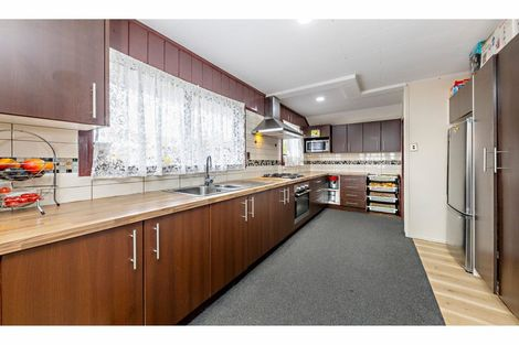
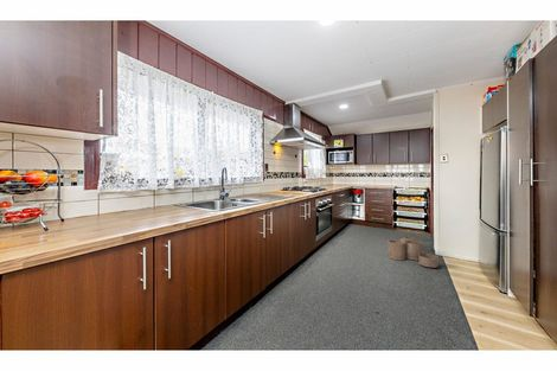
+ woven basket (411, 247)
